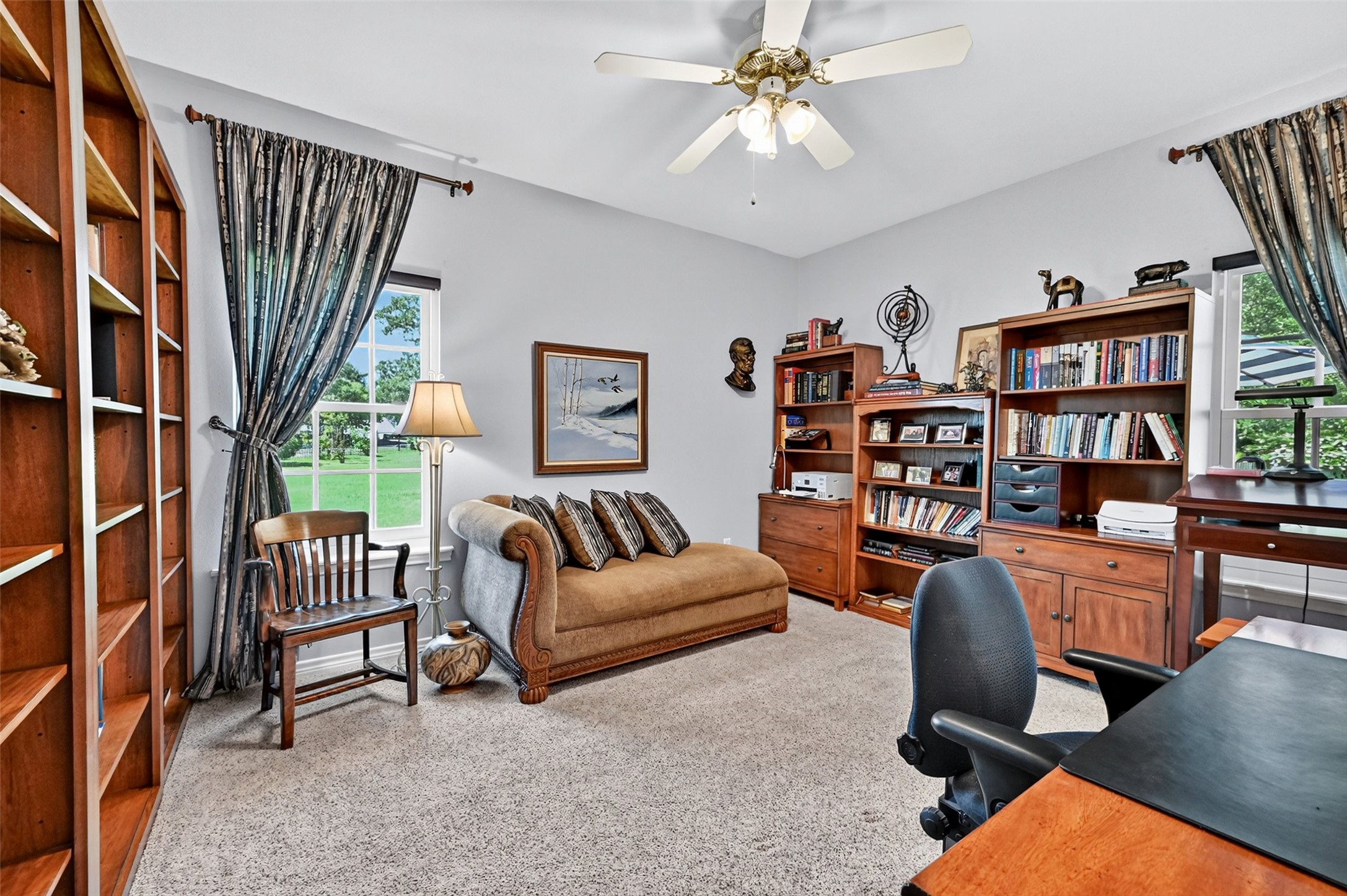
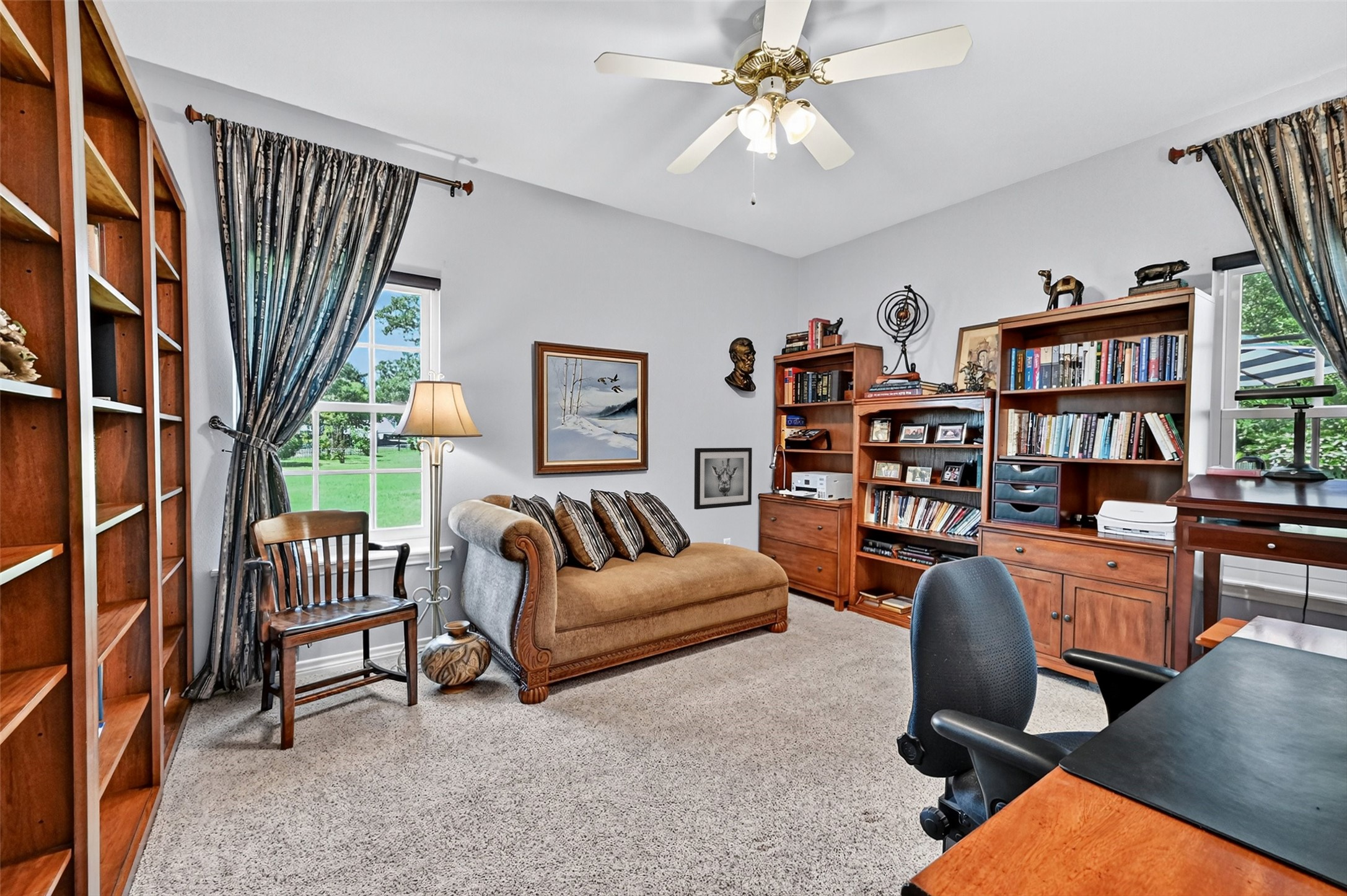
+ wall art (724, 477)
